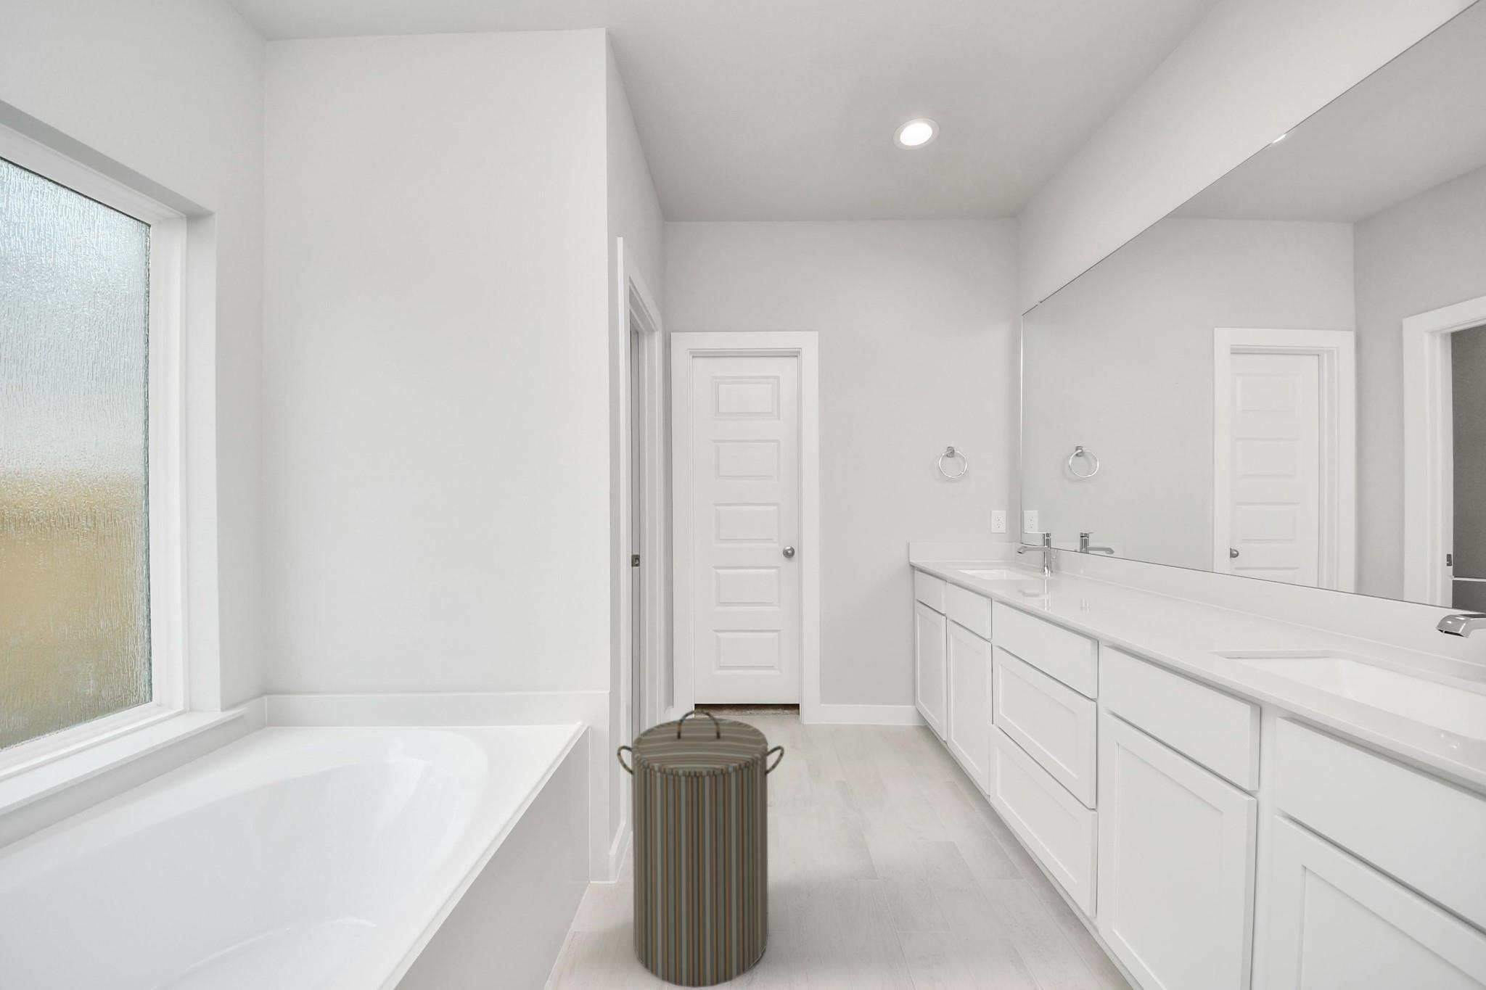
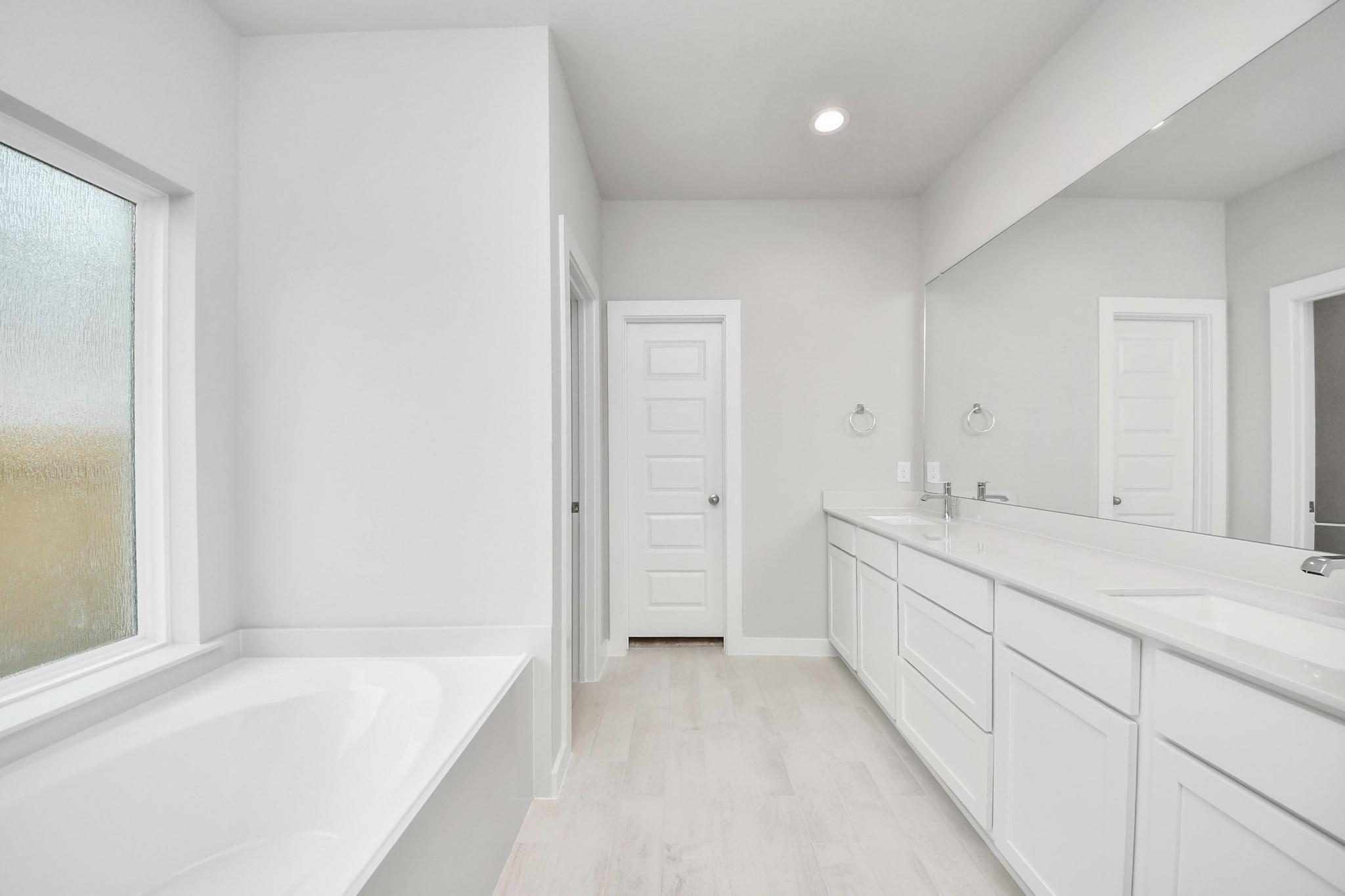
- laundry hamper (700, 823)
